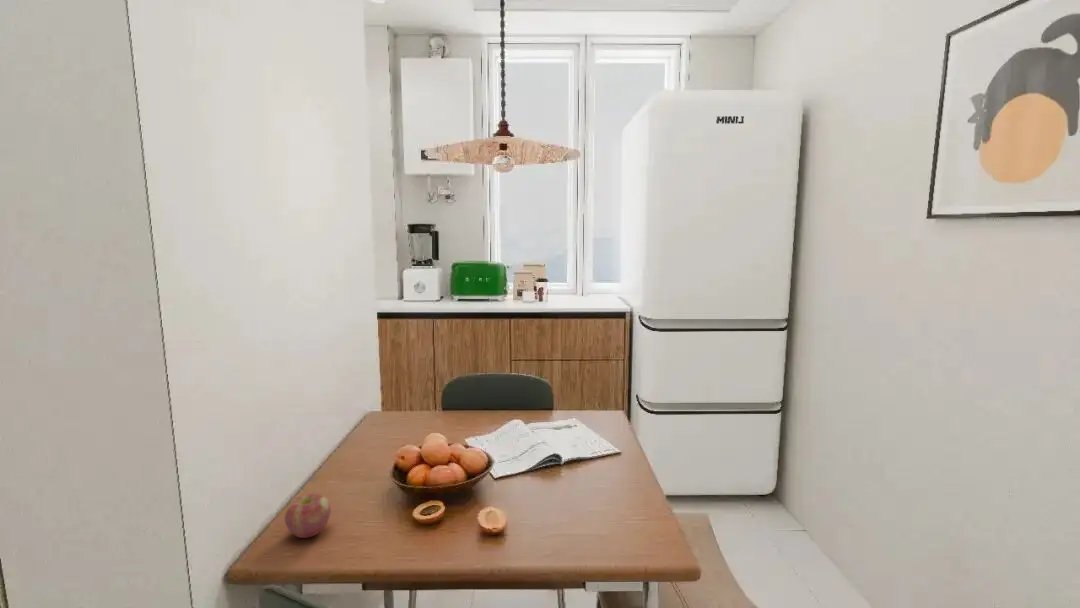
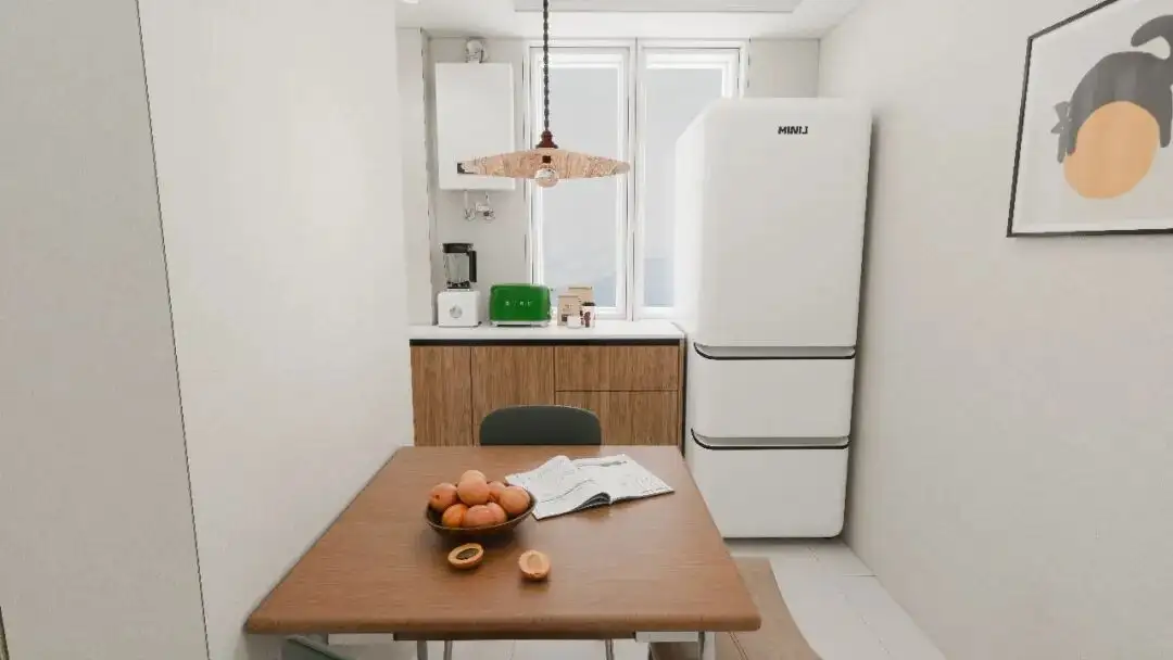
- apple (308, 515)
